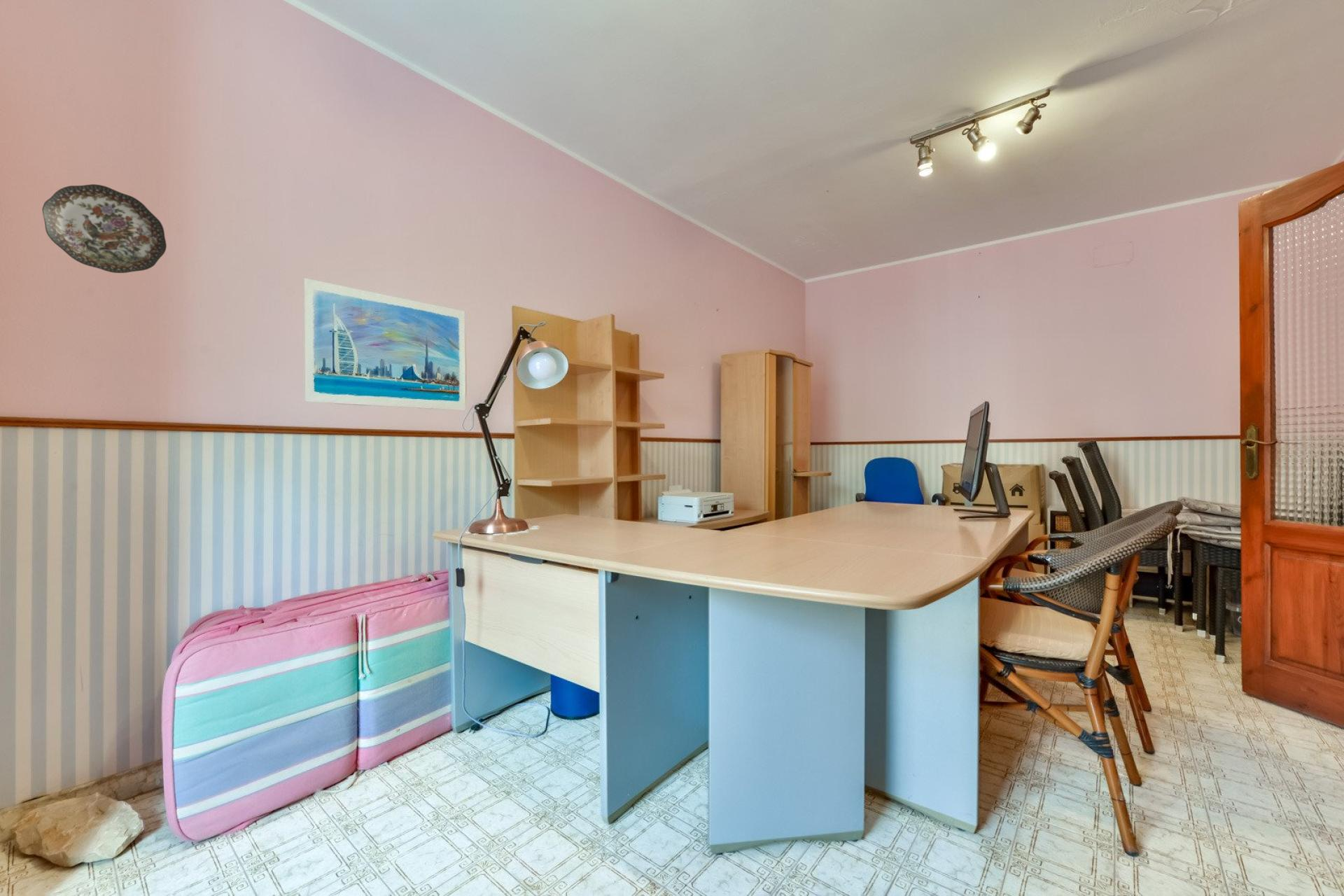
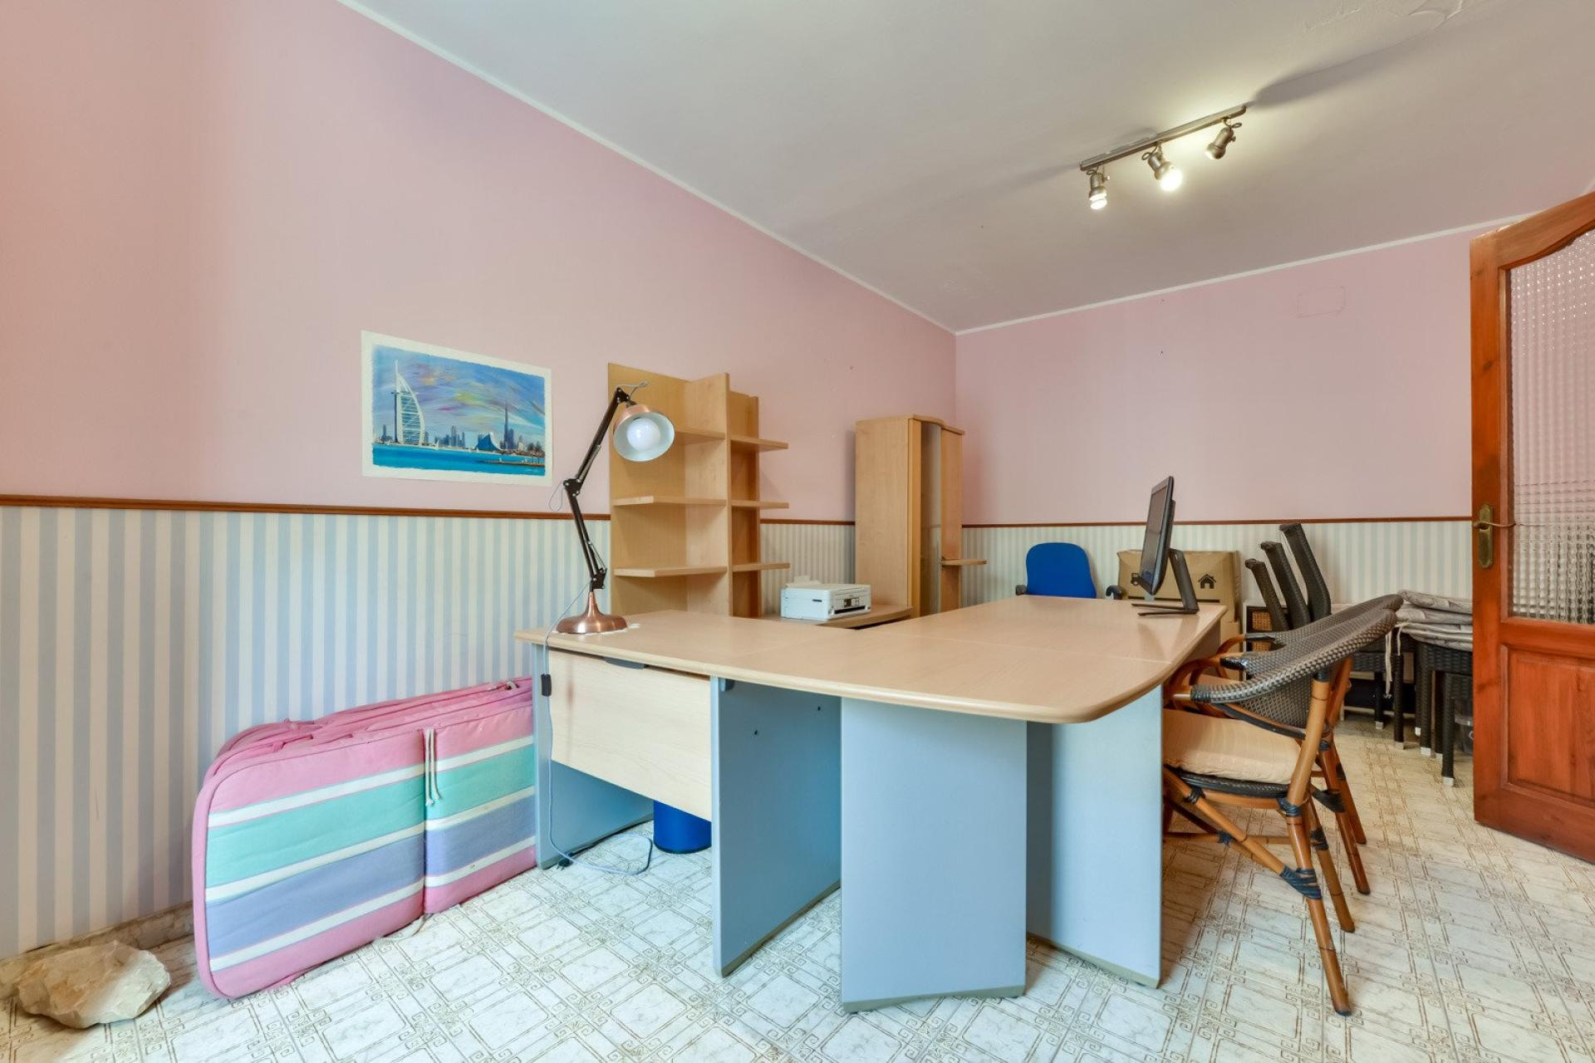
- decorative plate (108, 230)
